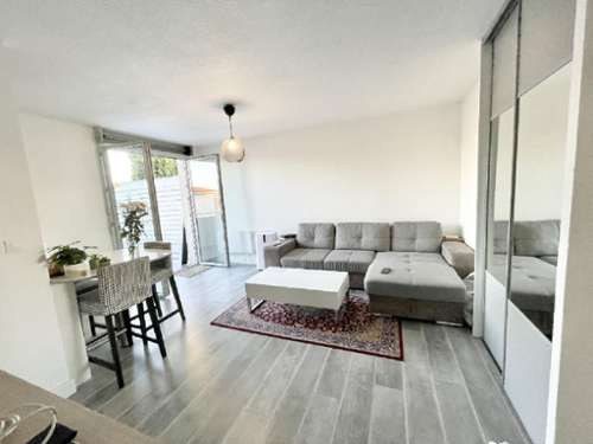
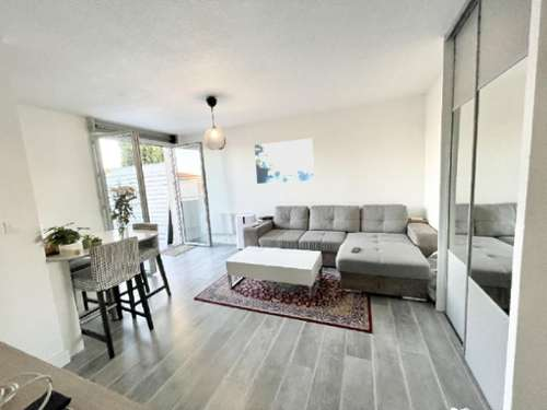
+ wall art (283, 162)
